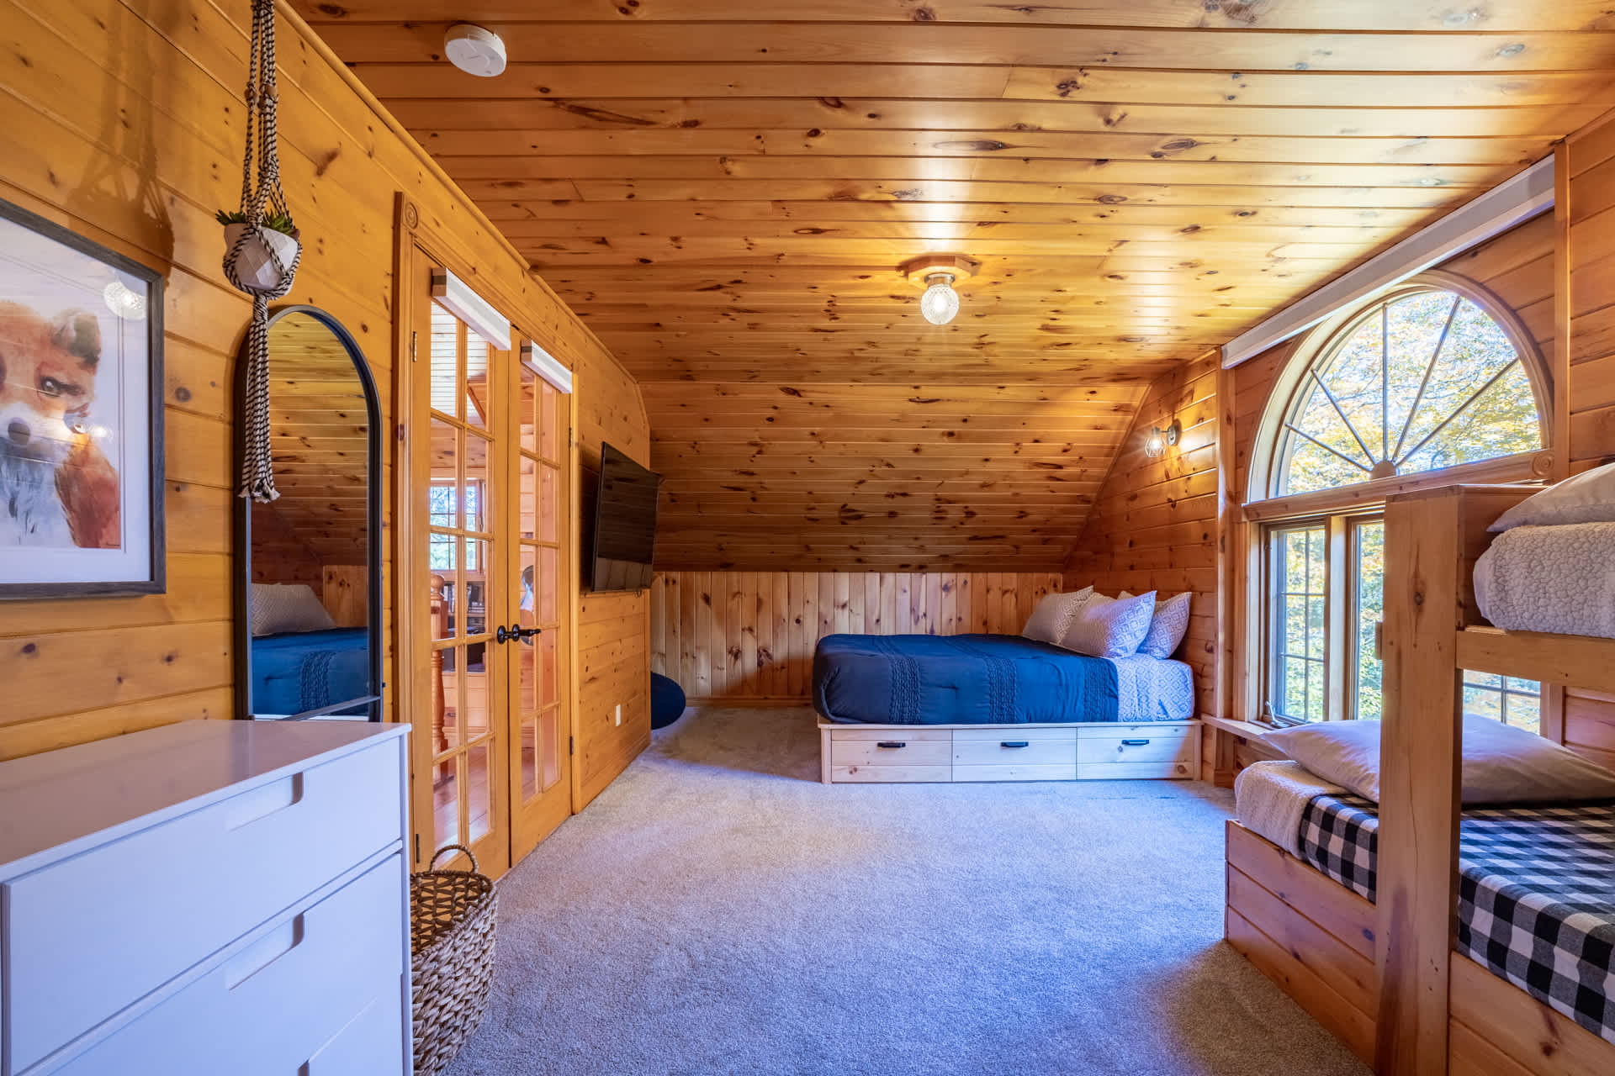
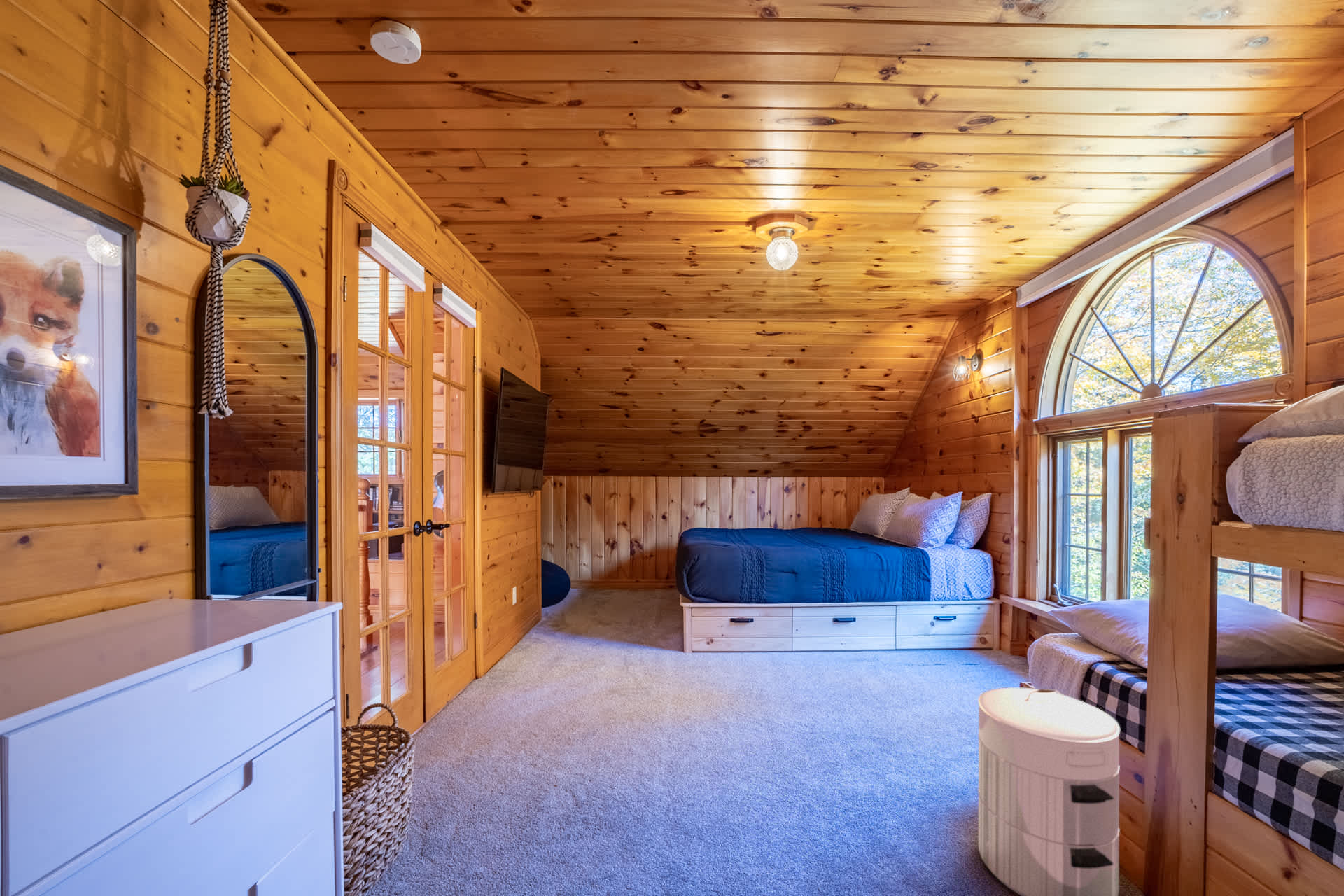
+ waste bin (1045, 780)
